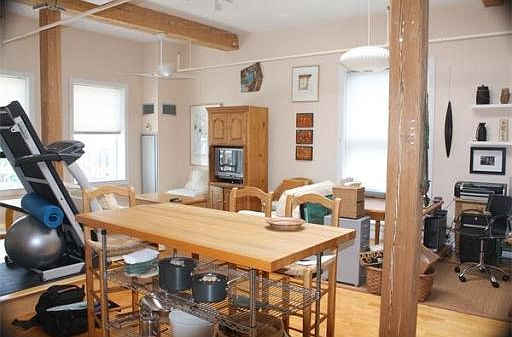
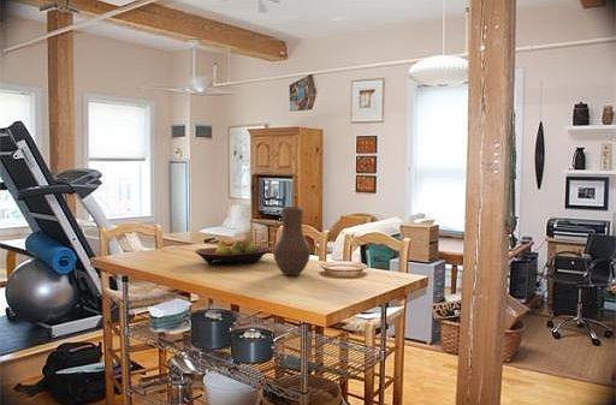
+ vase (291, 240)
+ fruit bowl (233, 250)
